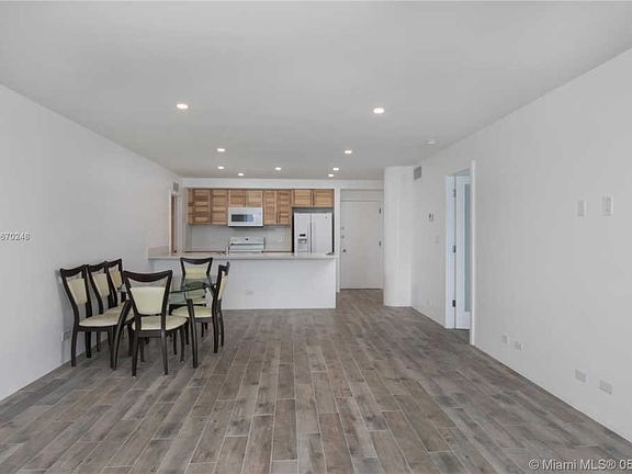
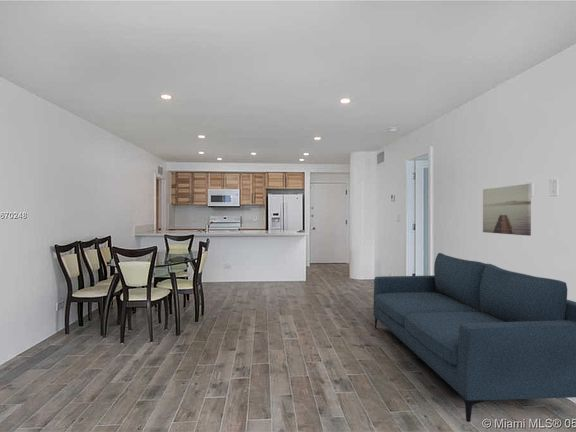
+ sofa (452, 311)
+ wall art (504, 210)
